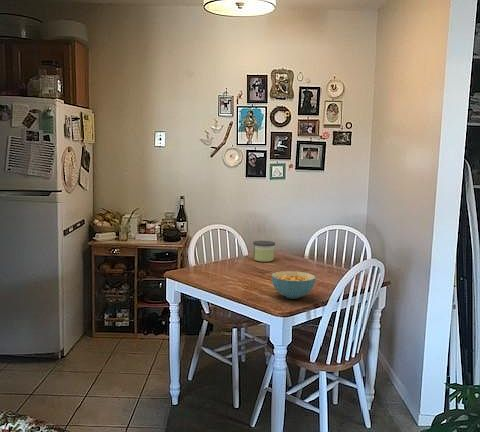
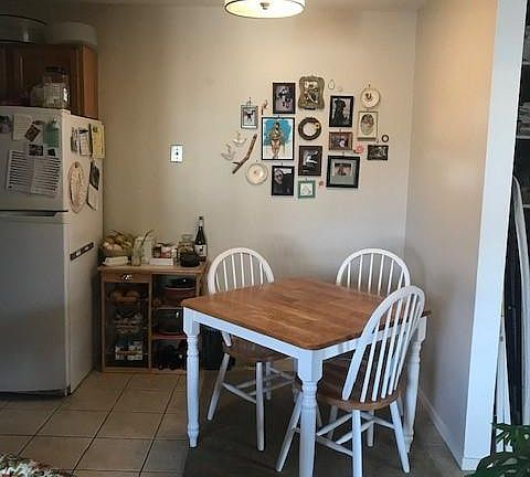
- cereal bowl (292, 286)
- candle (263, 251)
